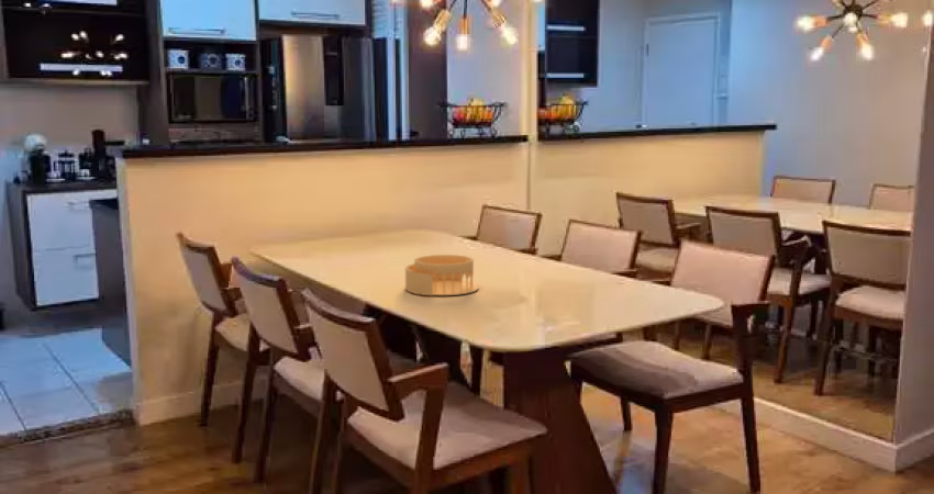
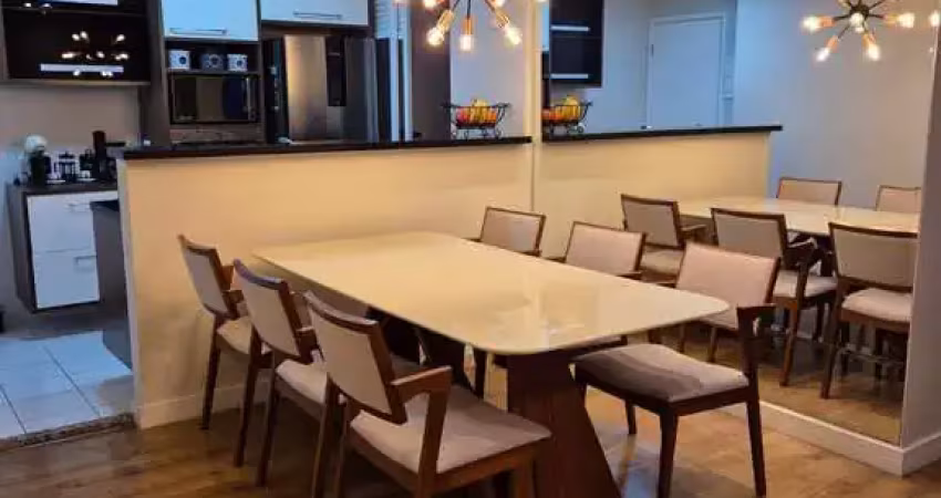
- architectural model (442, 273)
